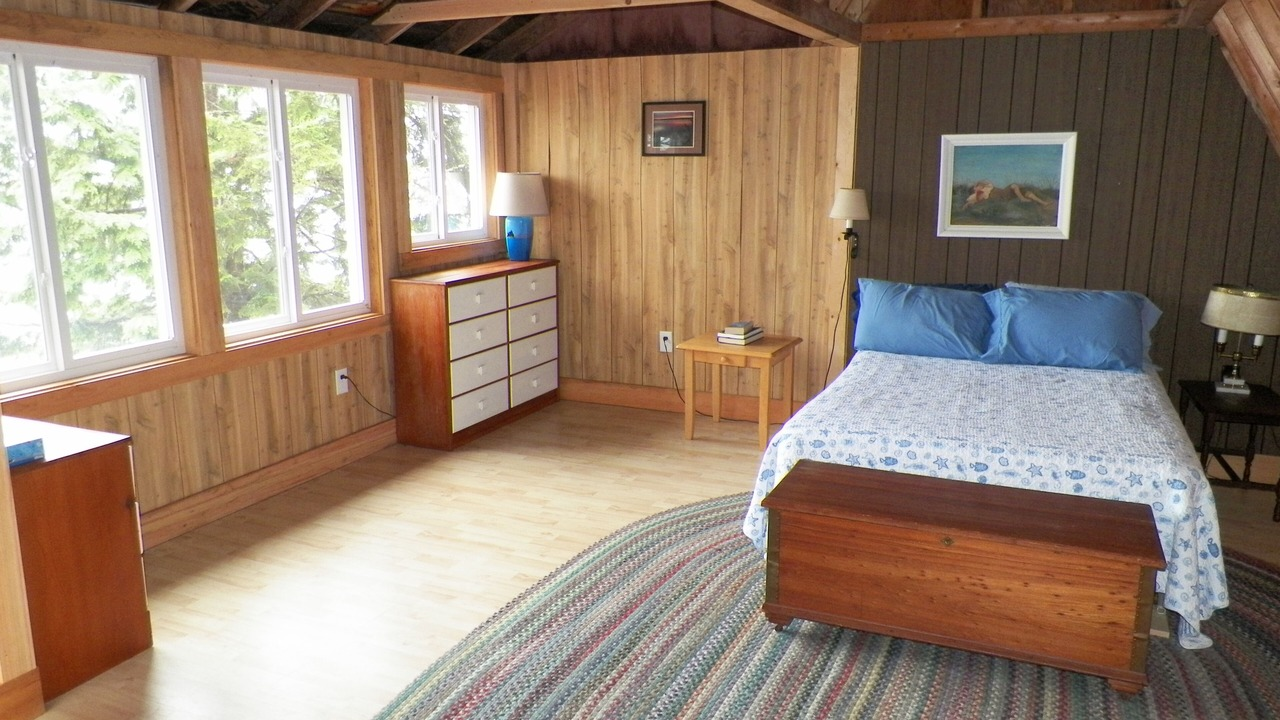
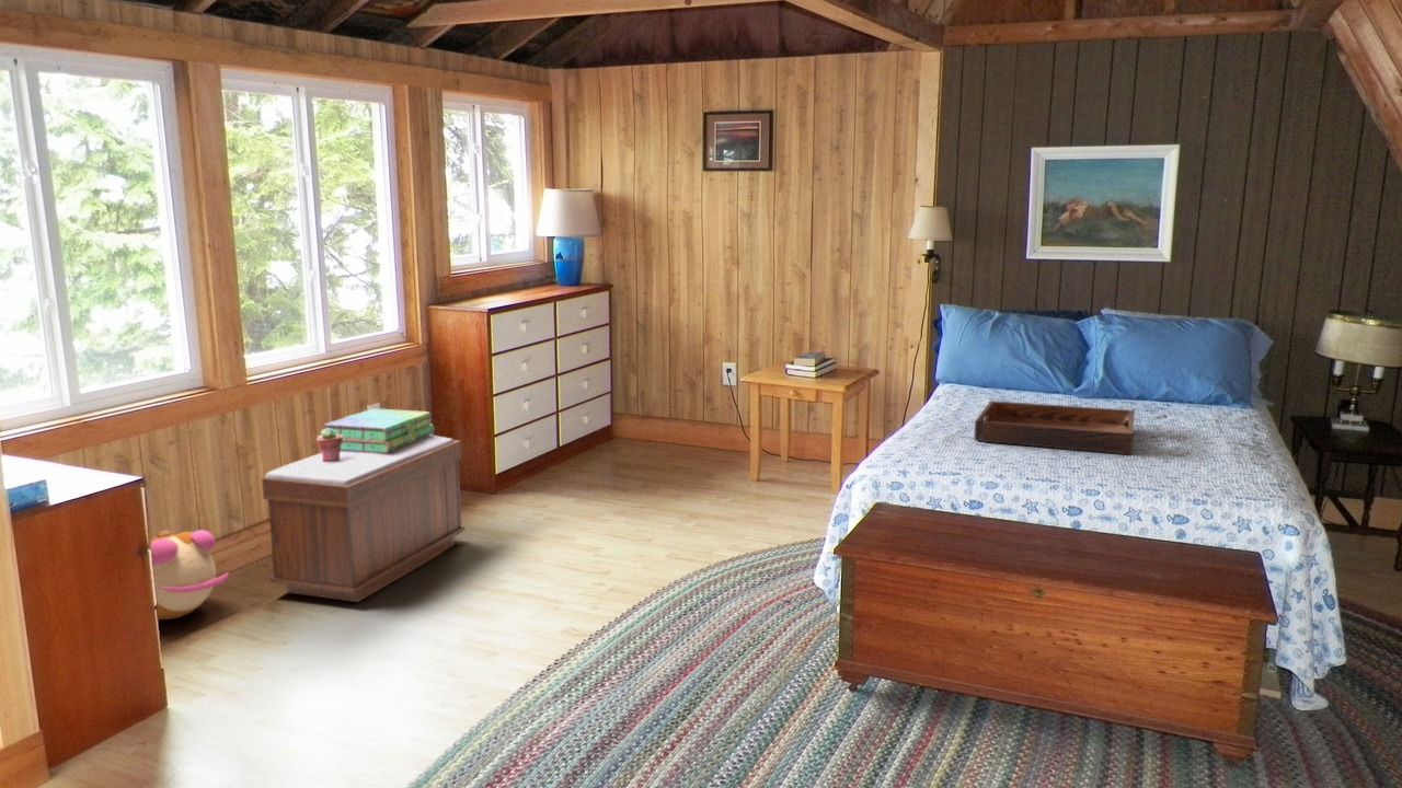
+ plush toy (169, 573)
+ serving tray (1055, 425)
+ stack of books (379, 429)
+ bench (370, 509)
+ potted succulent (330, 442)
